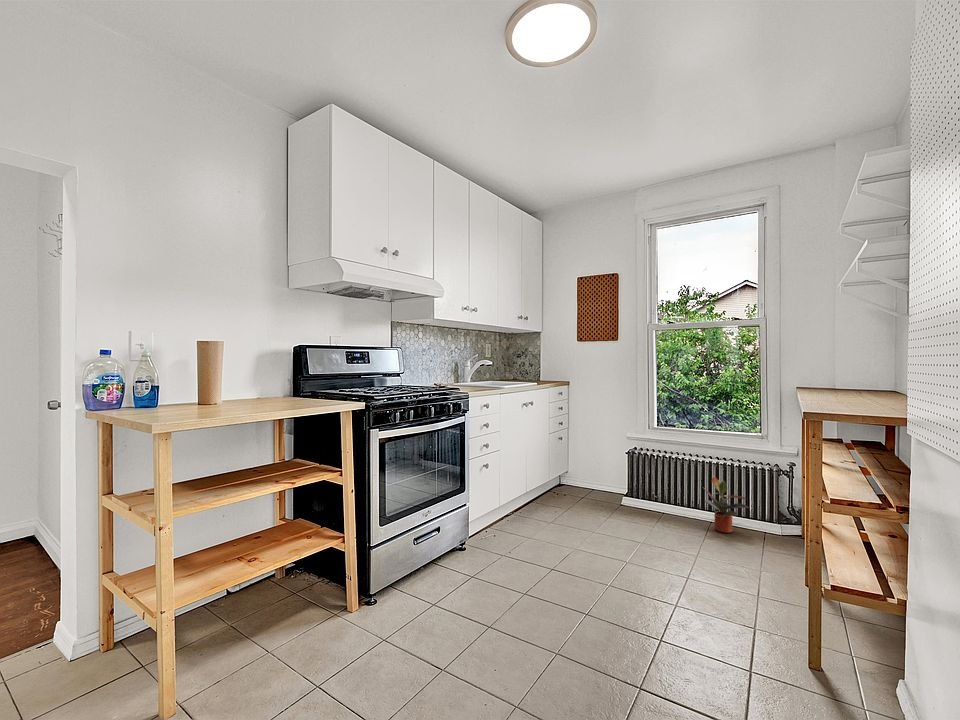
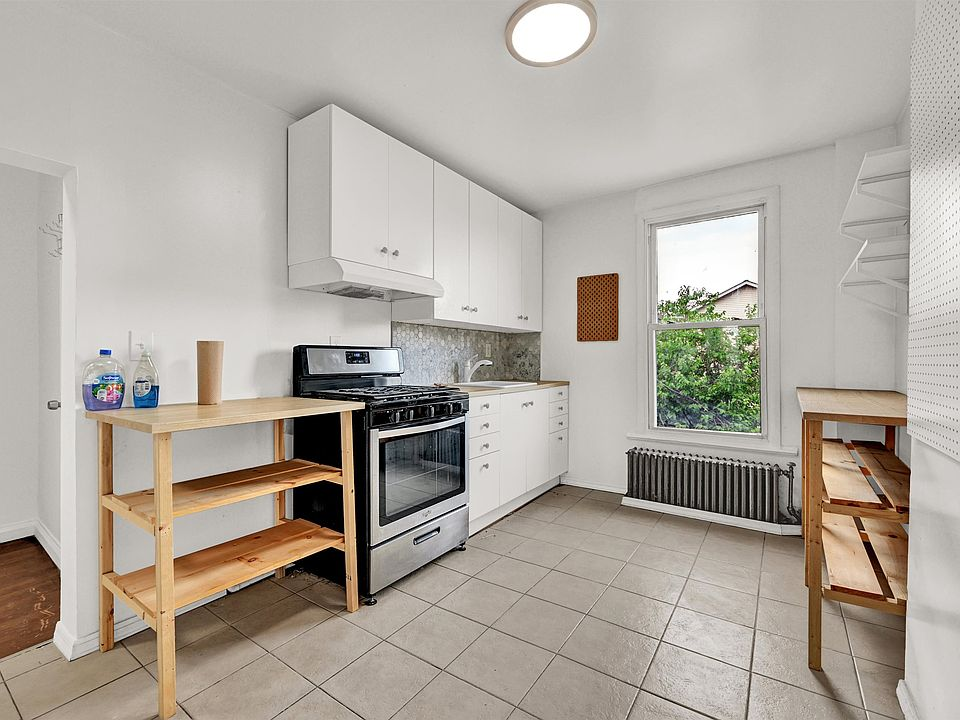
- potted plant (723, 506)
